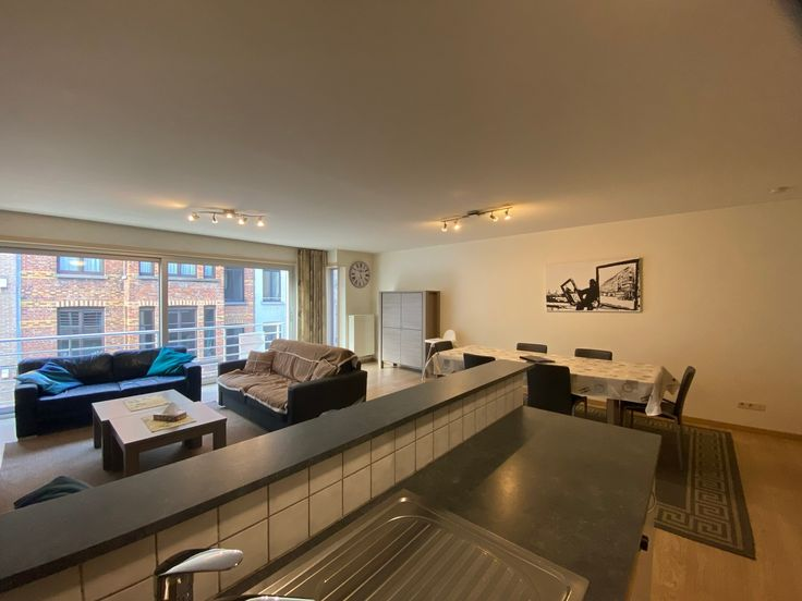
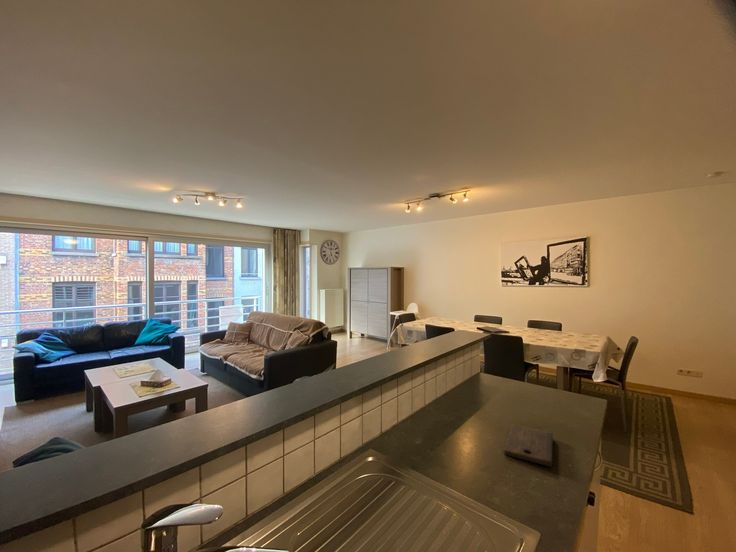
+ cutting board (529, 443)
